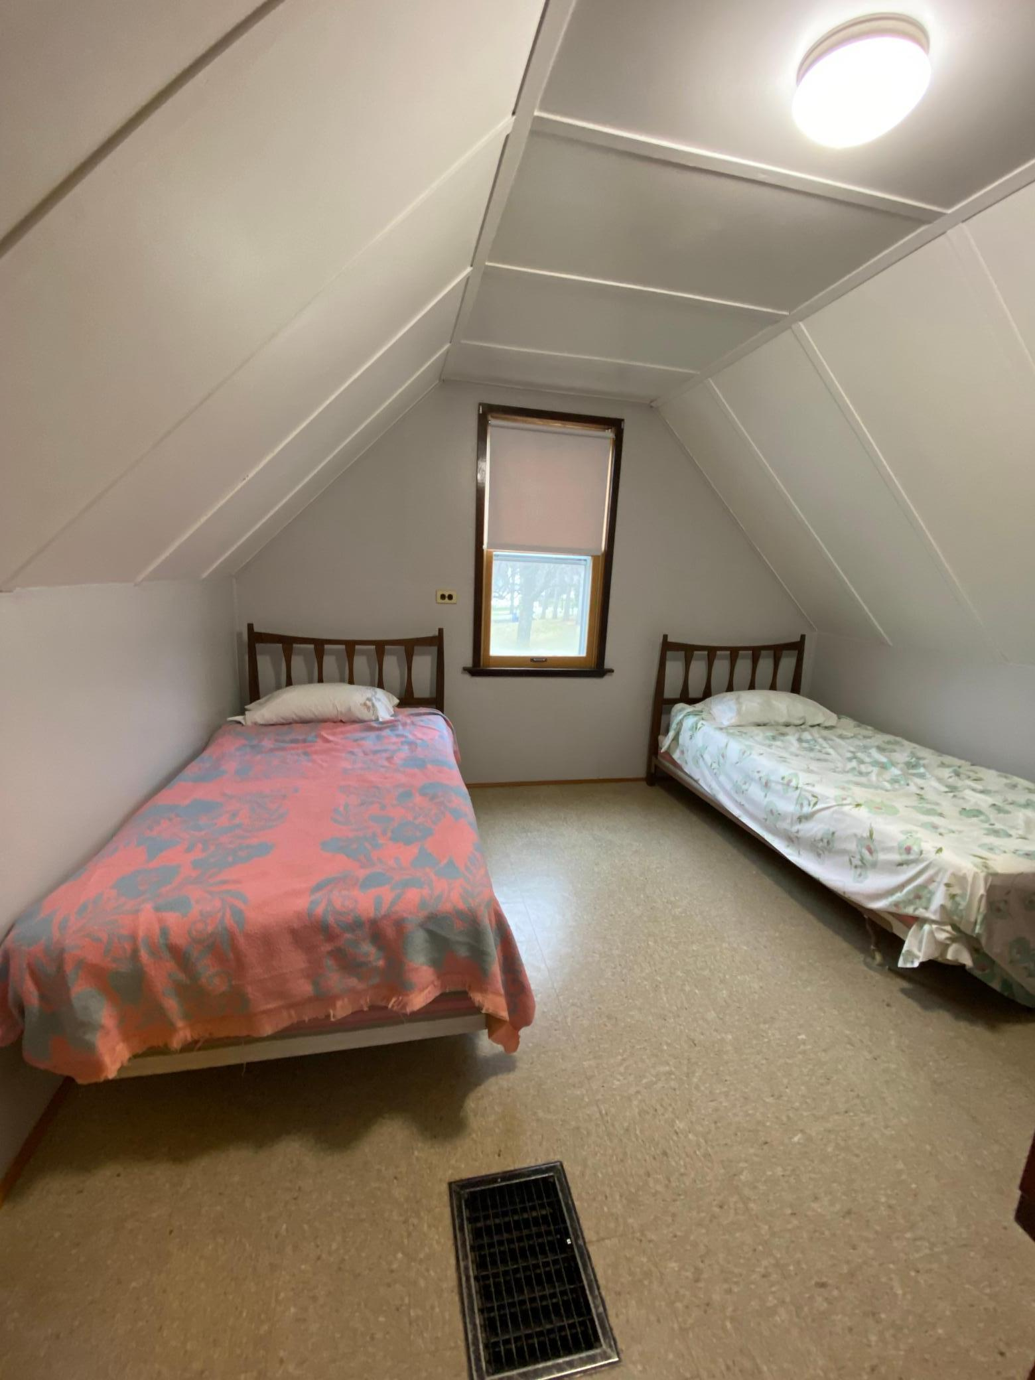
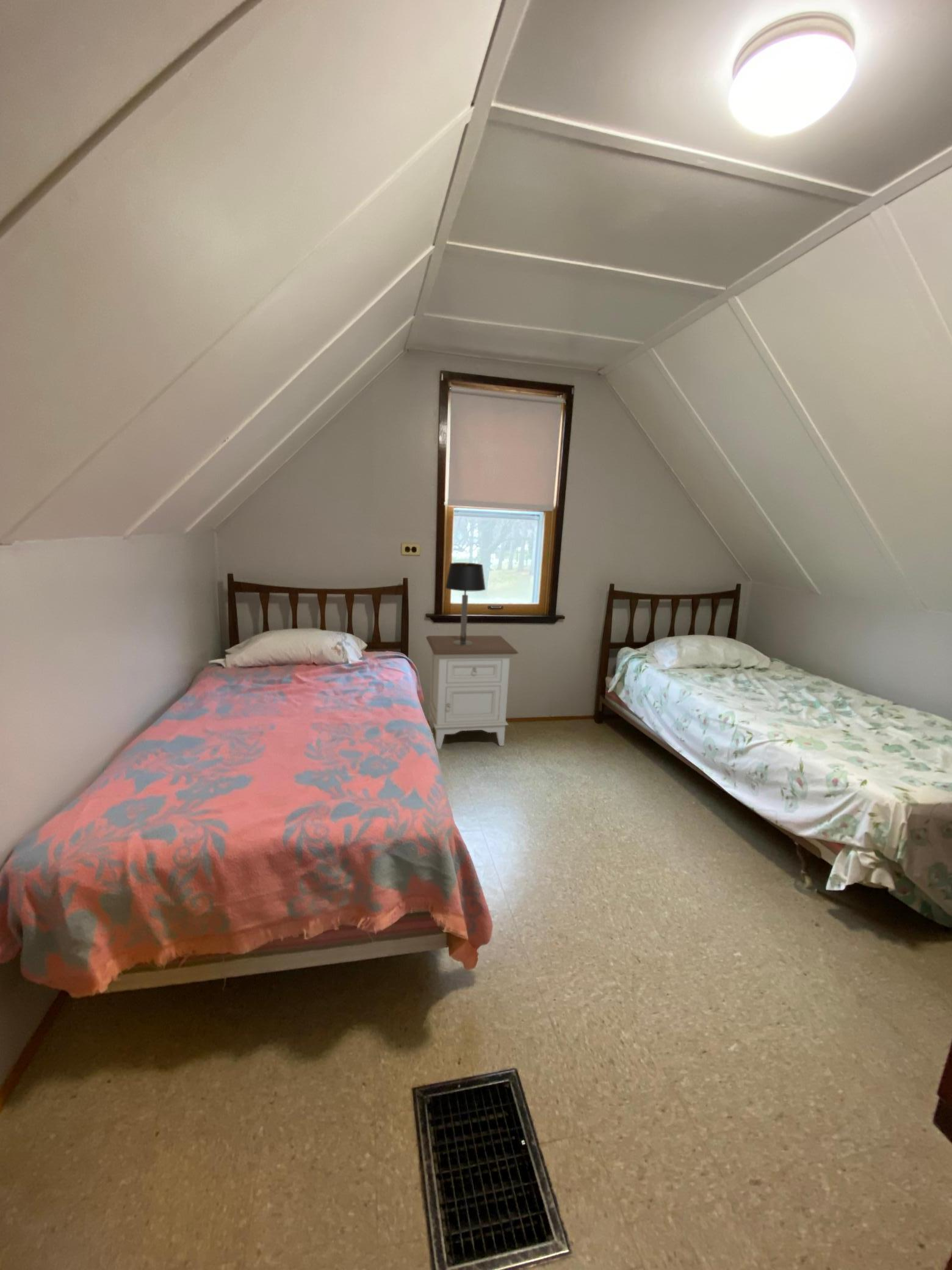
+ nightstand (468, 691)
+ table lamp (464, 604)
